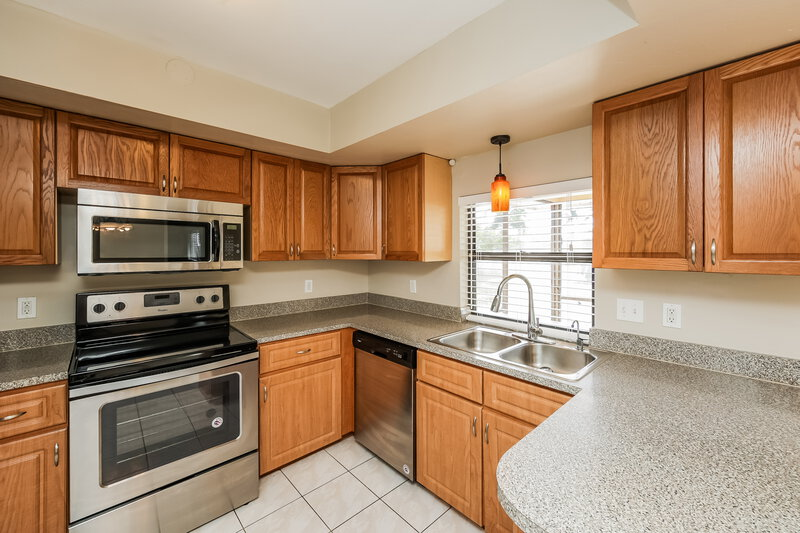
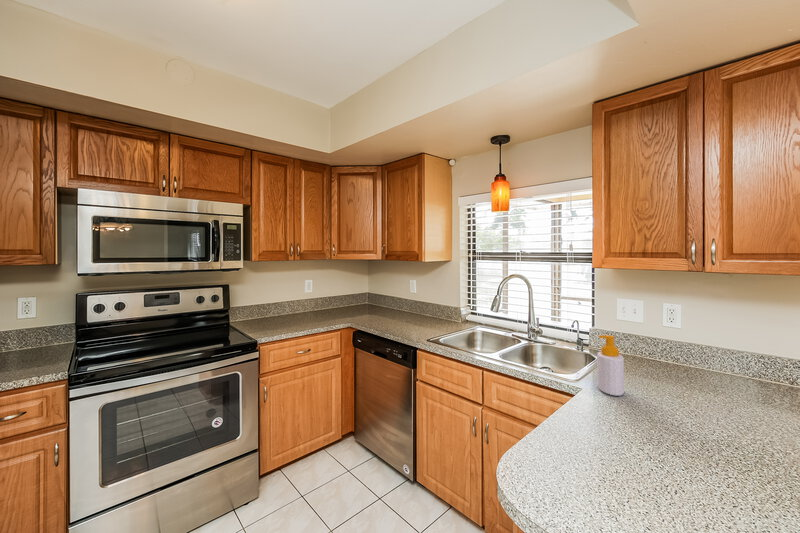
+ soap bottle (610, 362)
